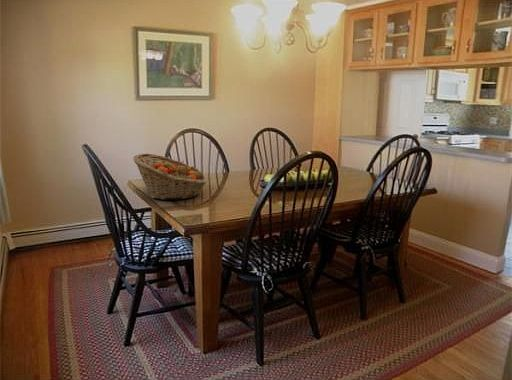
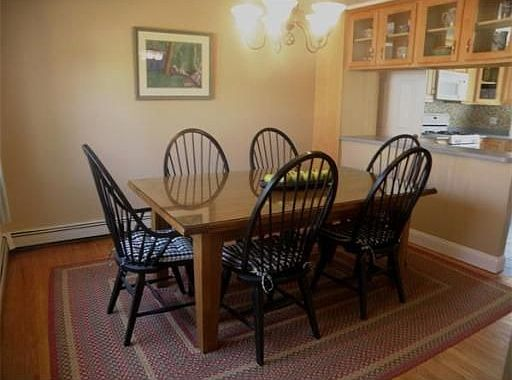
- fruit basket (171, 174)
